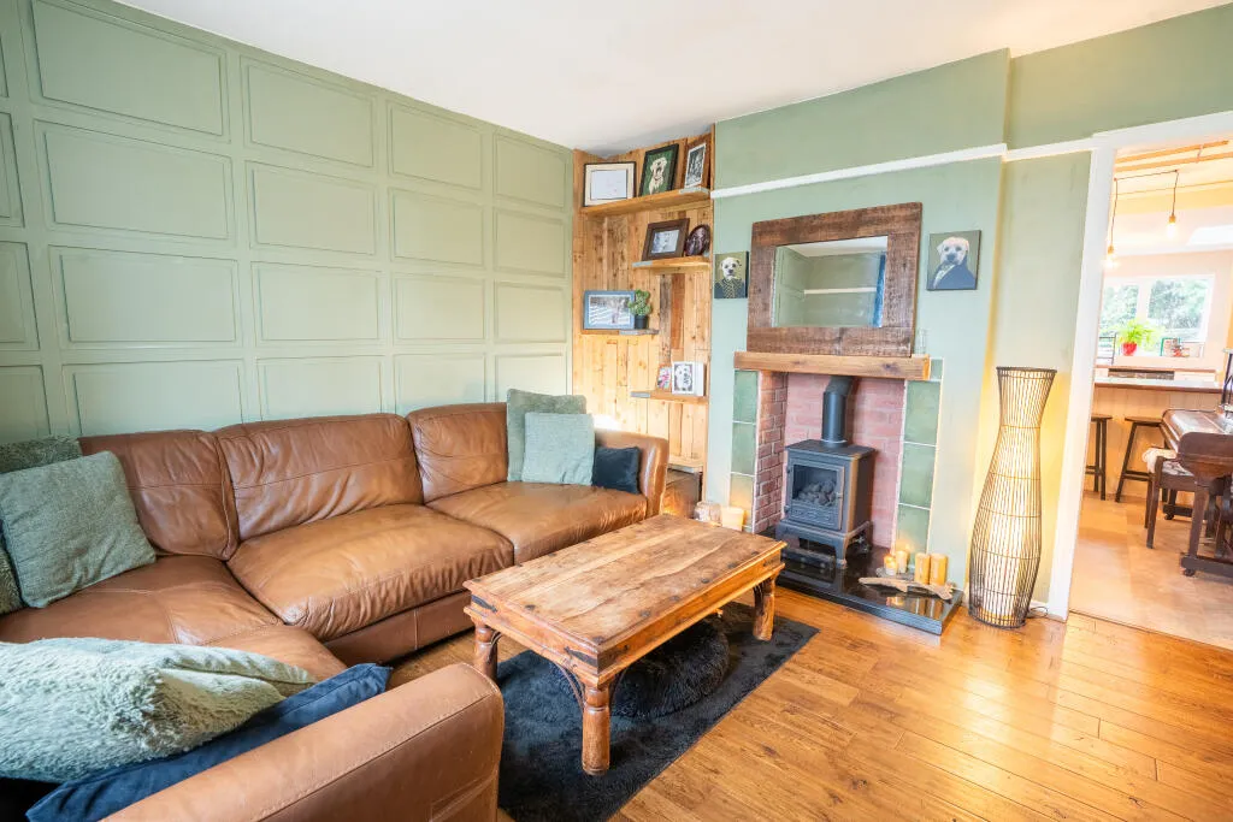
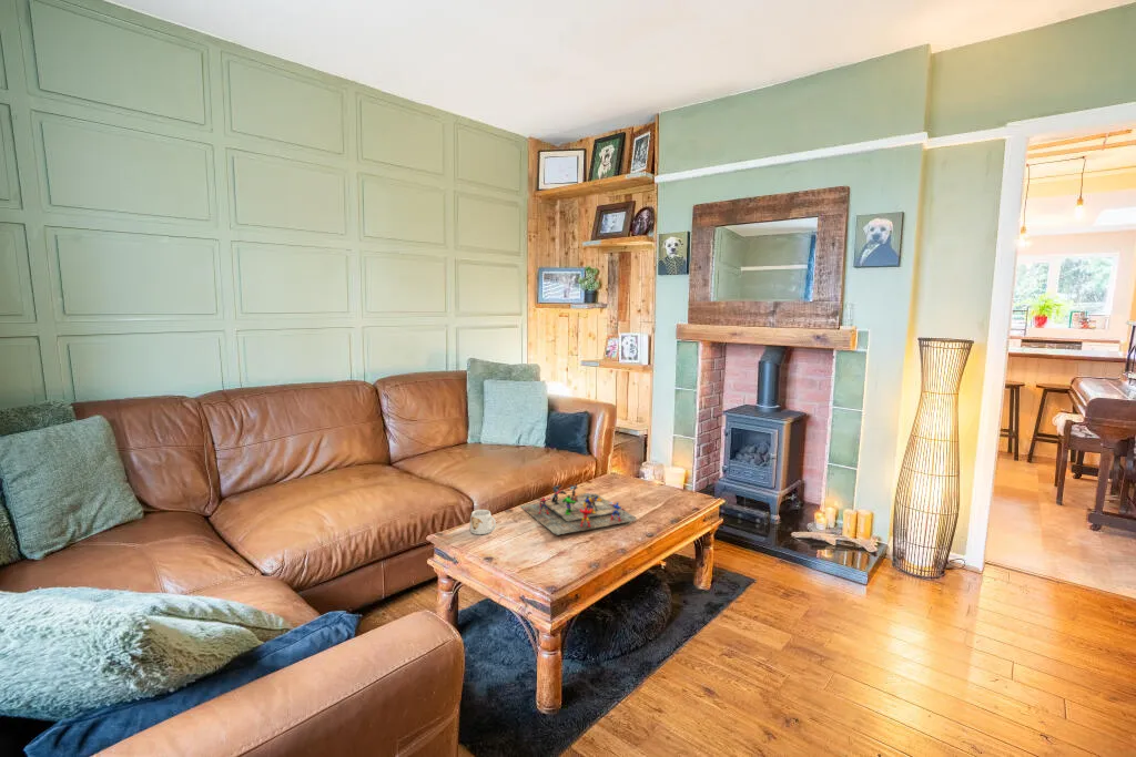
+ mug (484, 522)
+ board game (575, 500)
